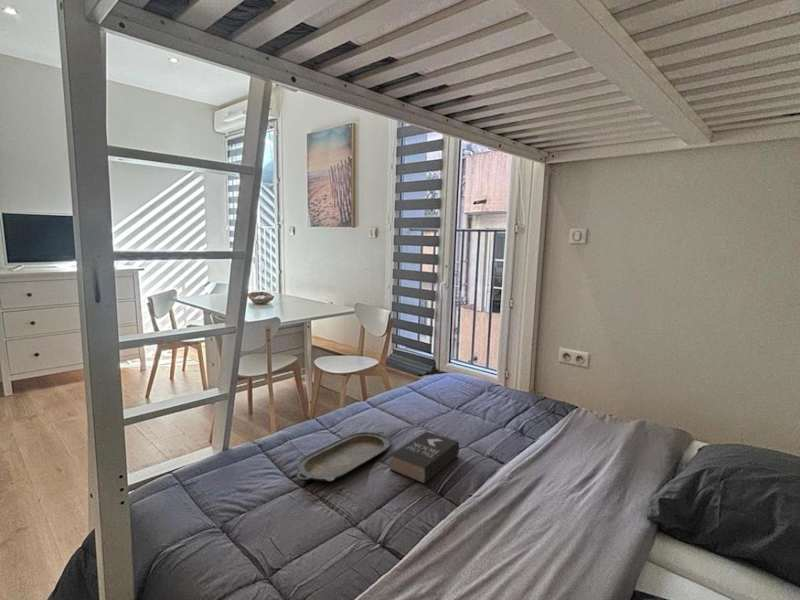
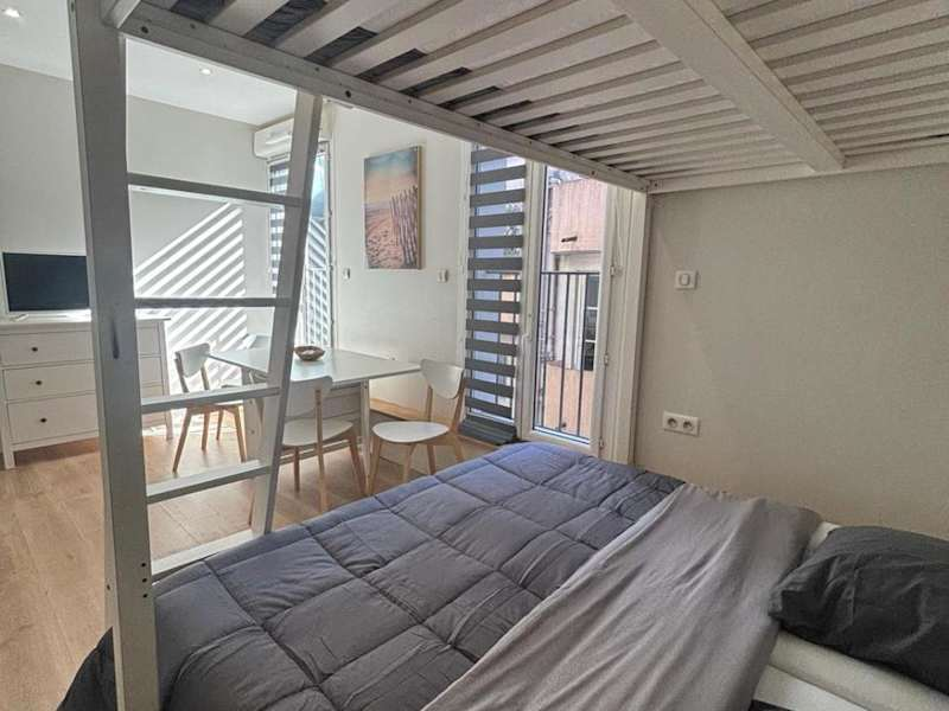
- book (425, 455)
- serving tray (346, 455)
